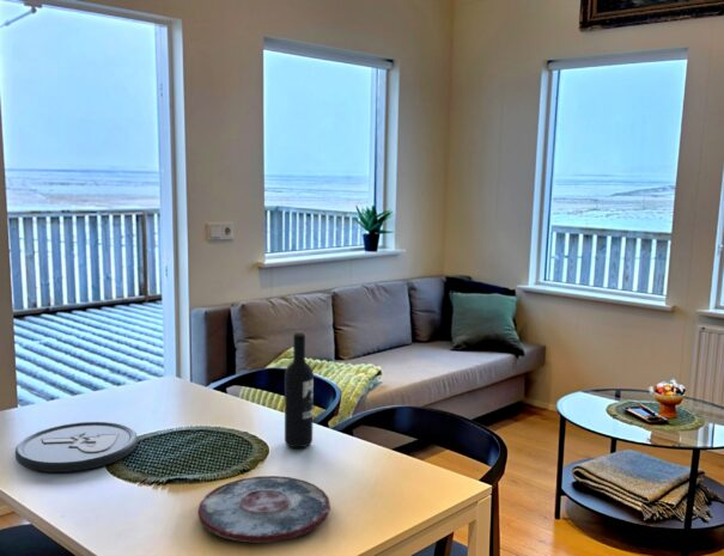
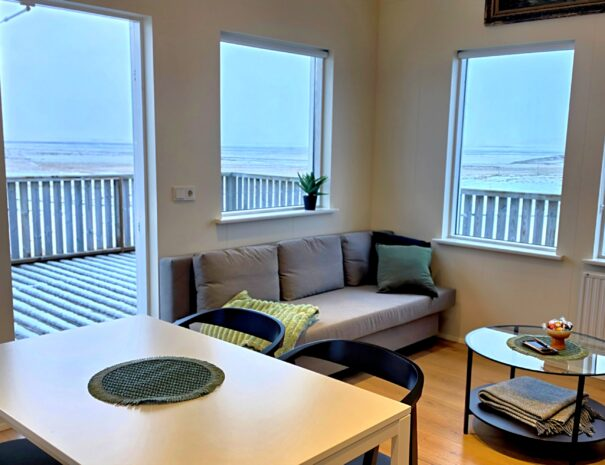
- wine bottle (298, 389)
- plate (264, 506)
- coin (78, 445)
